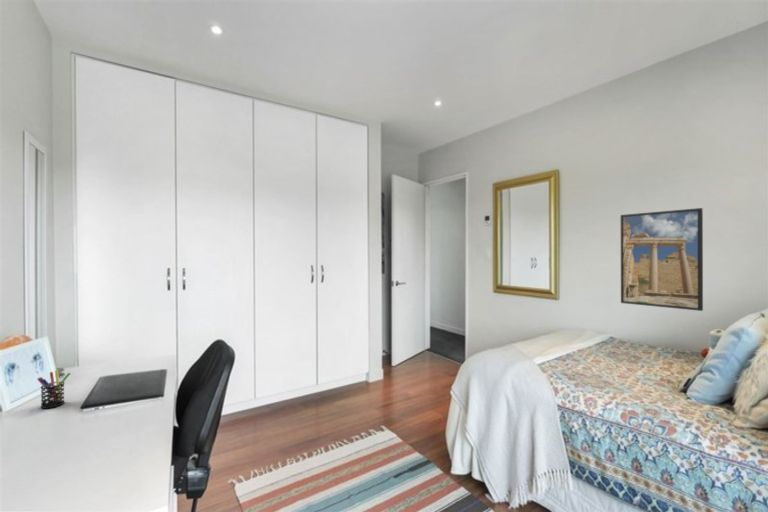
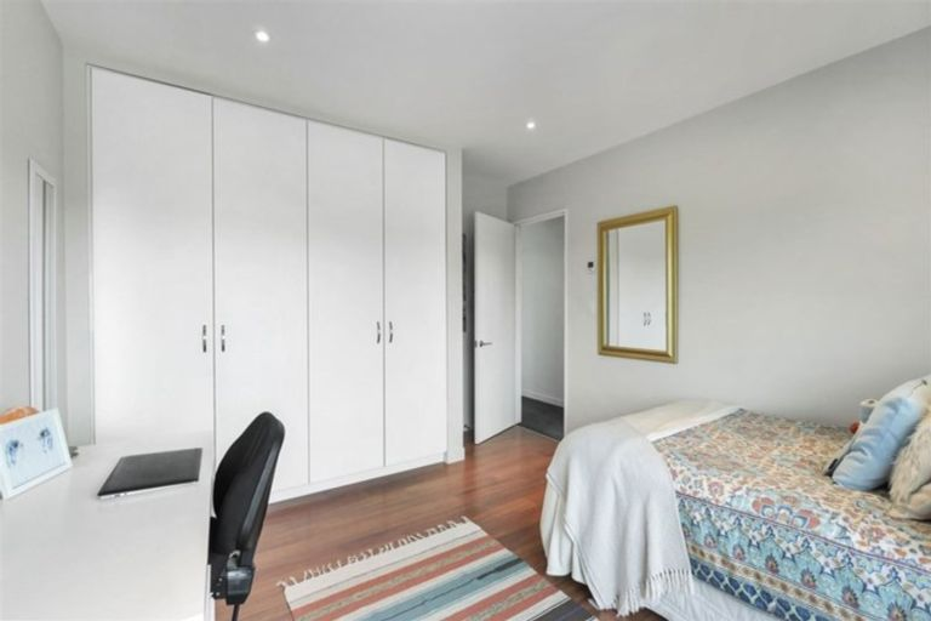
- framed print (658, 259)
- pen holder (55, 387)
